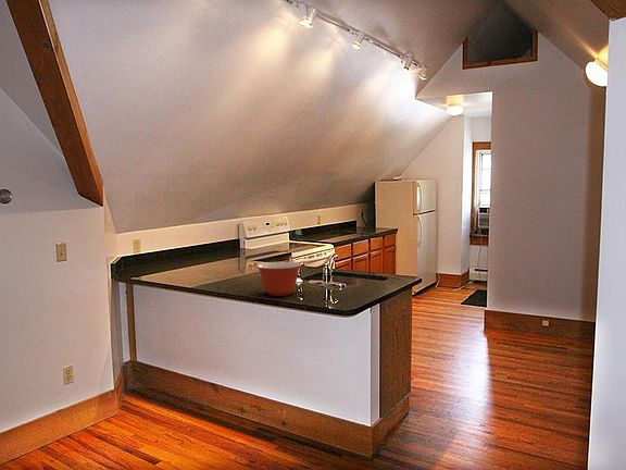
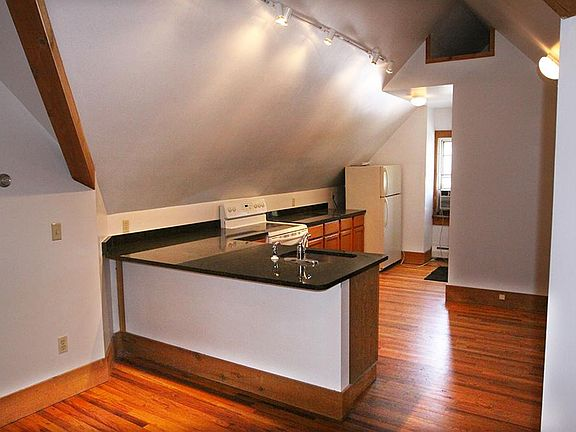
- mixing bowl (279, 279)
